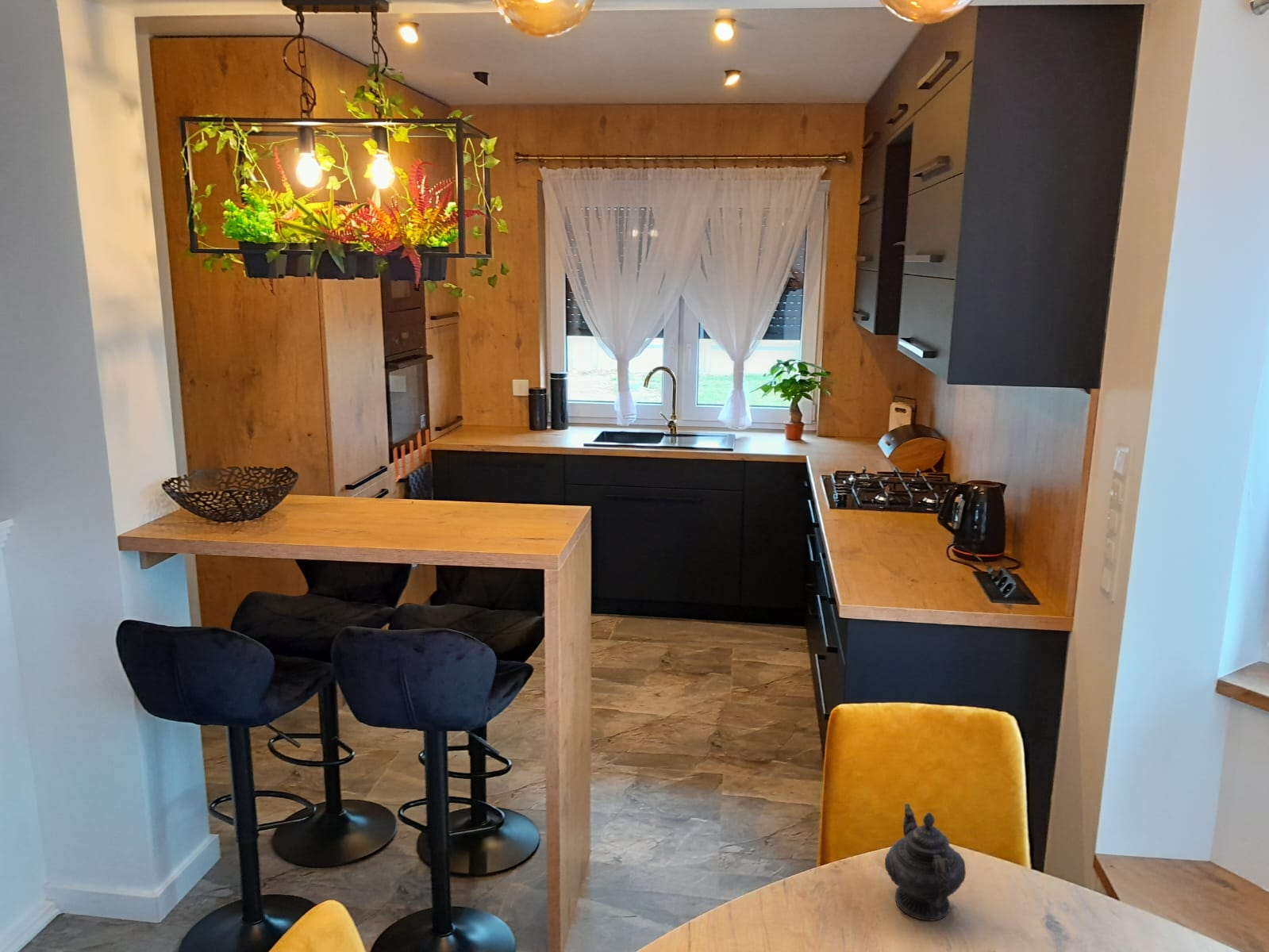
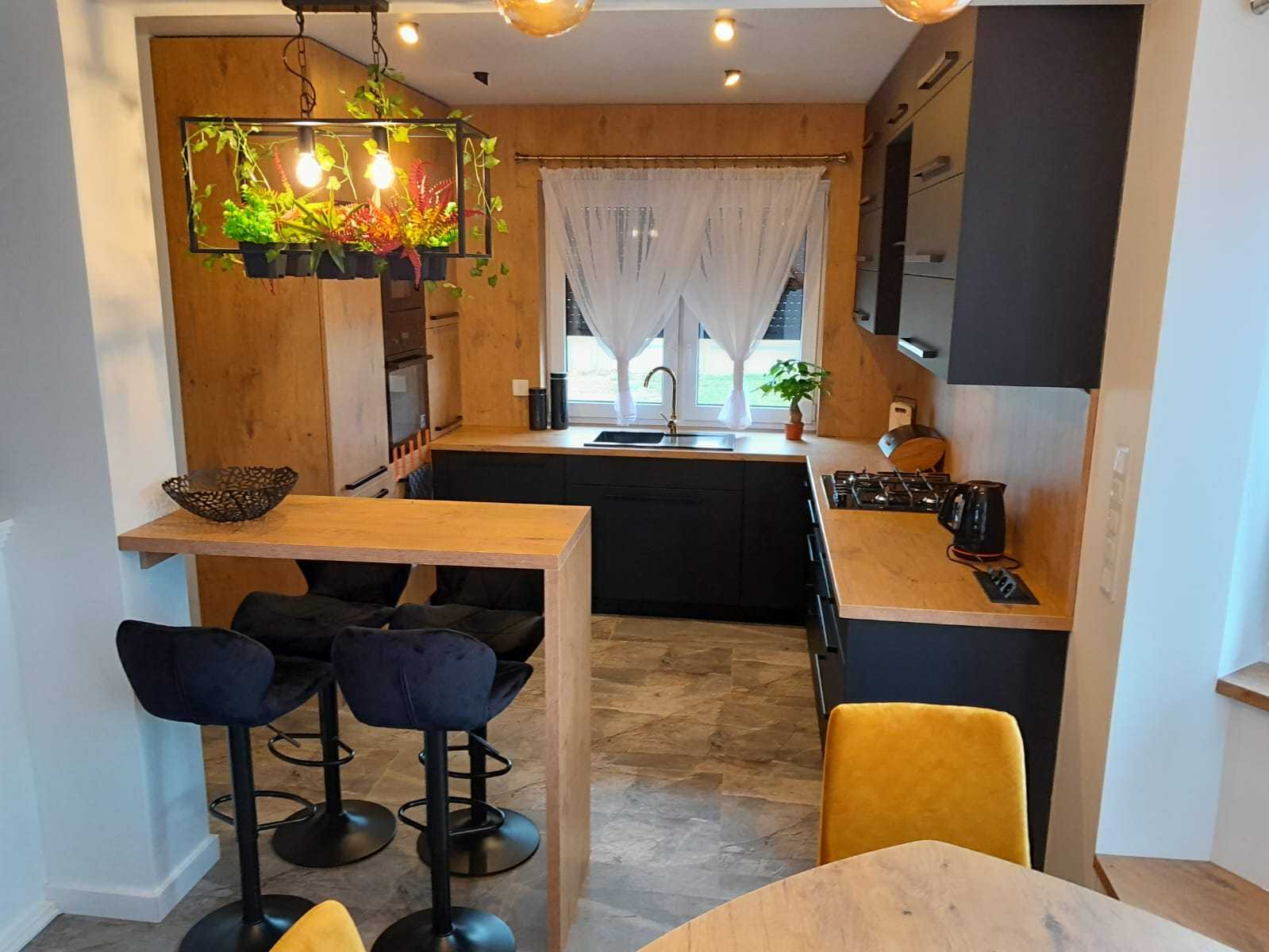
- teapot (924, 854)
